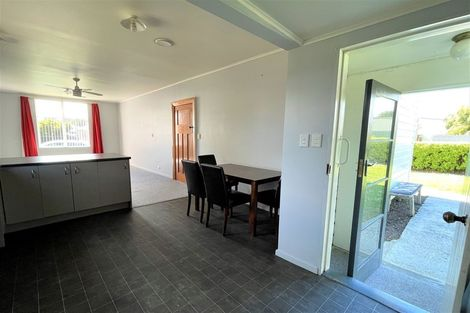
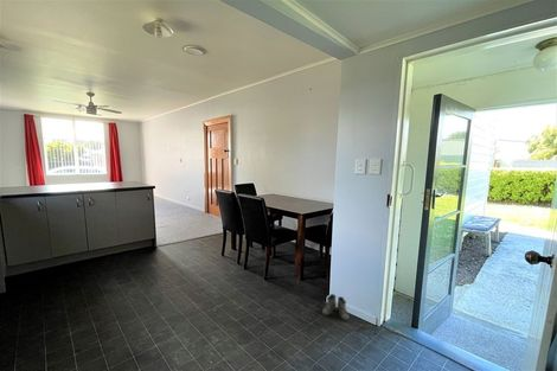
+ boots (334, 306)
